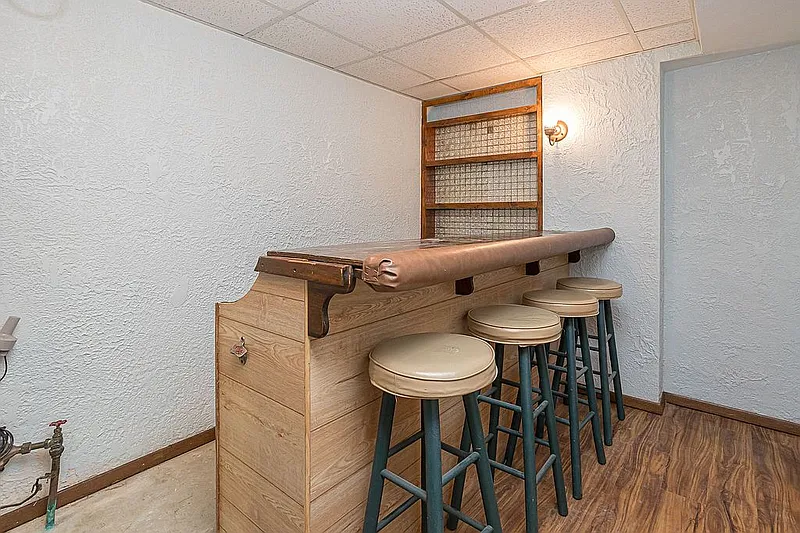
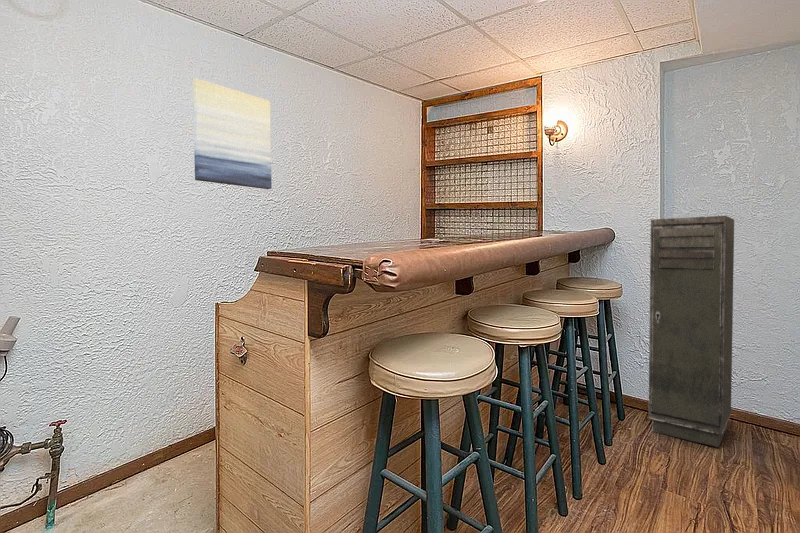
+ storage cabinet (691, 325)
+ wall art (234, 138)
